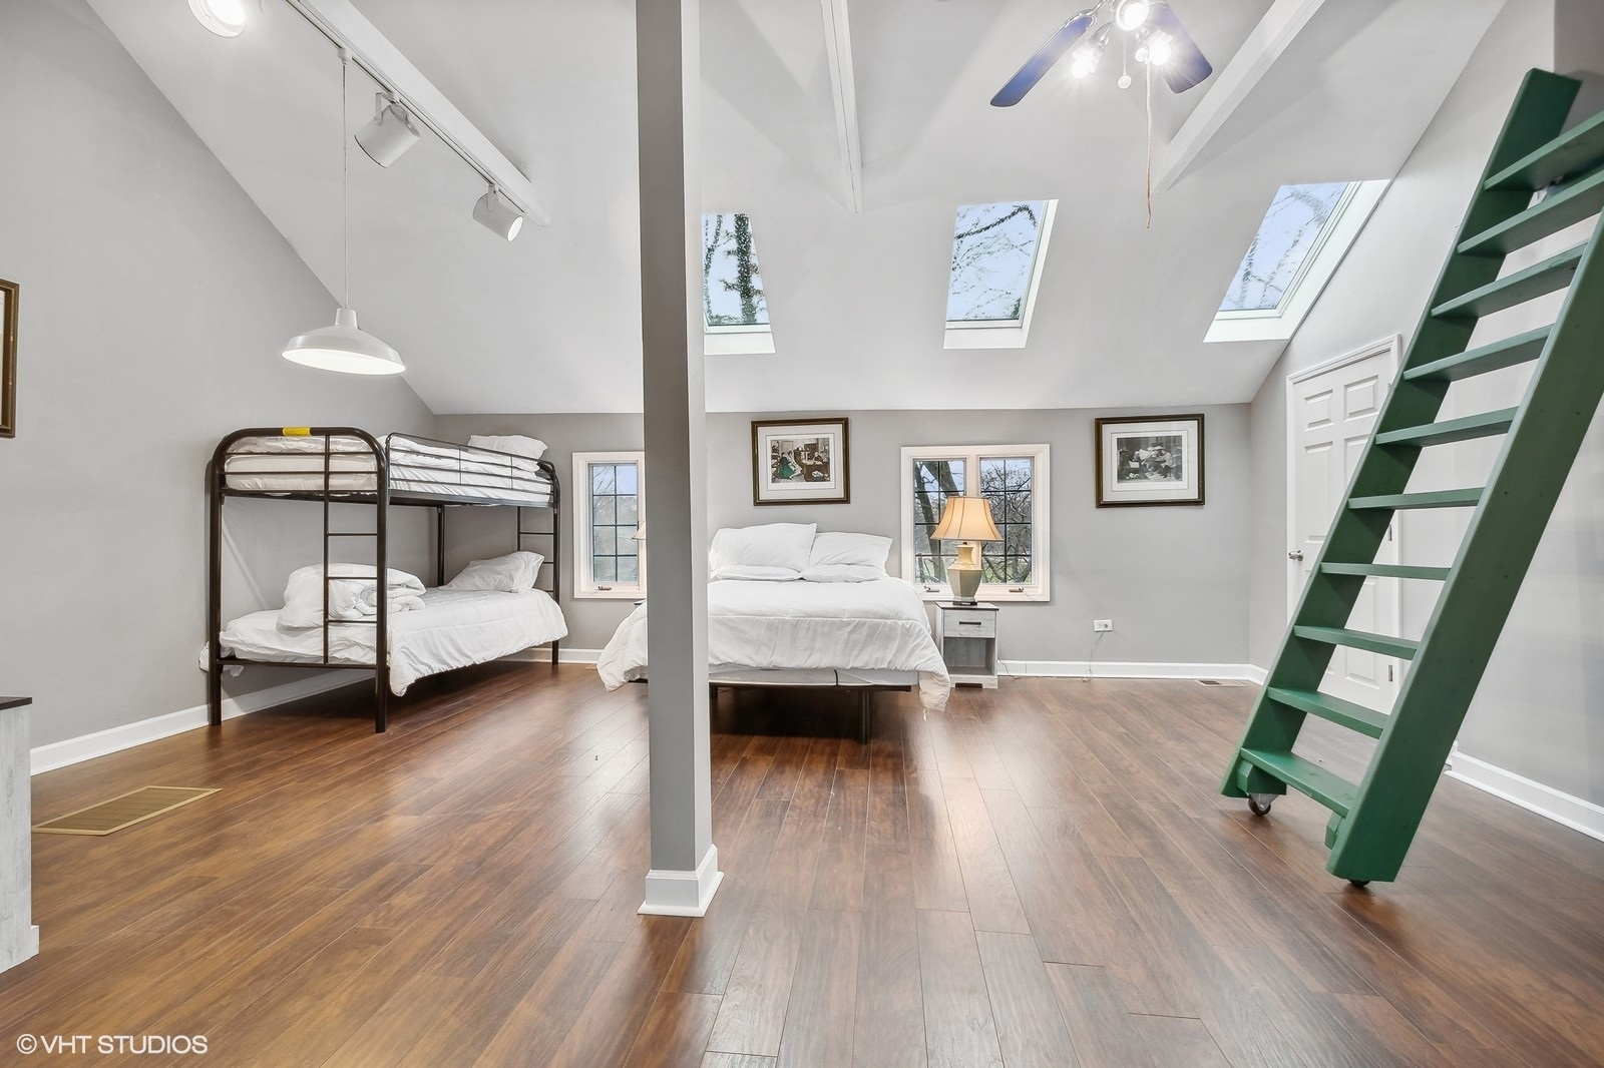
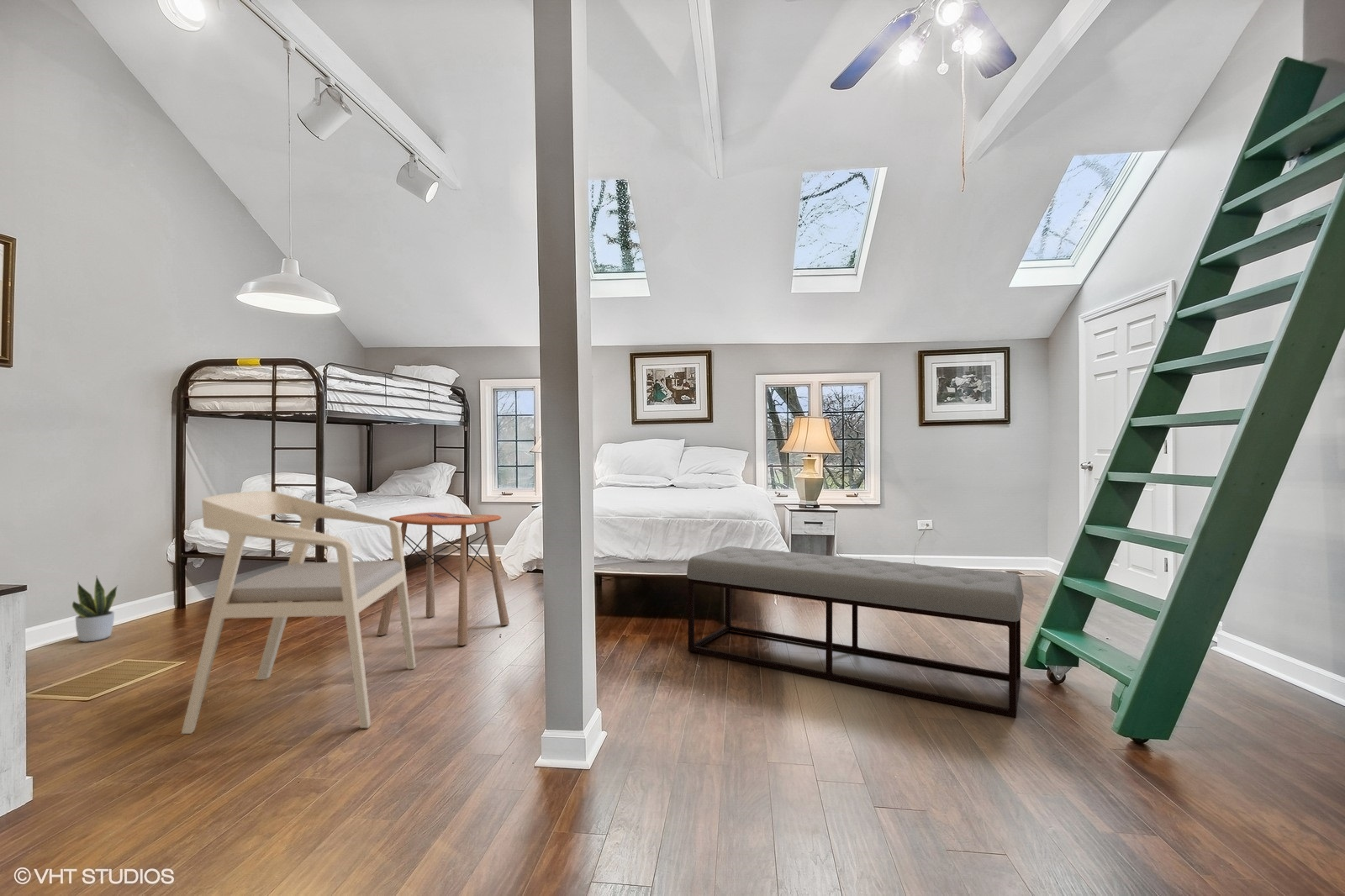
+ armchair (311, 595)
+ bench (852, 614)
+ potted plant (96, 605)
+ side table (446, 571)
